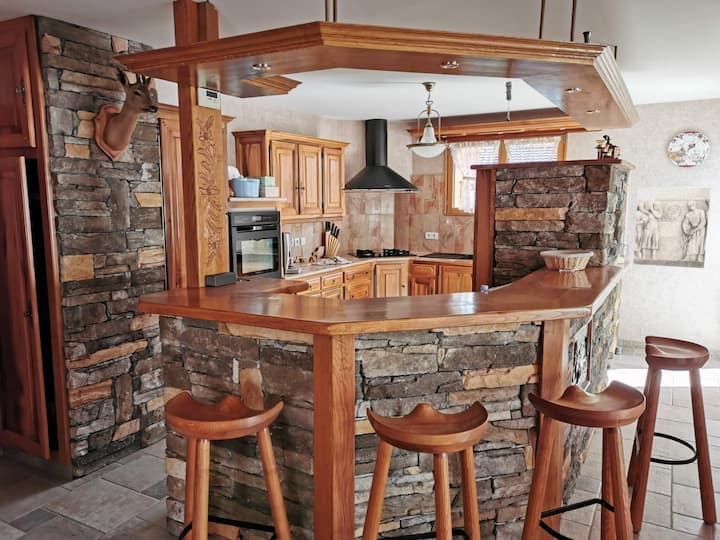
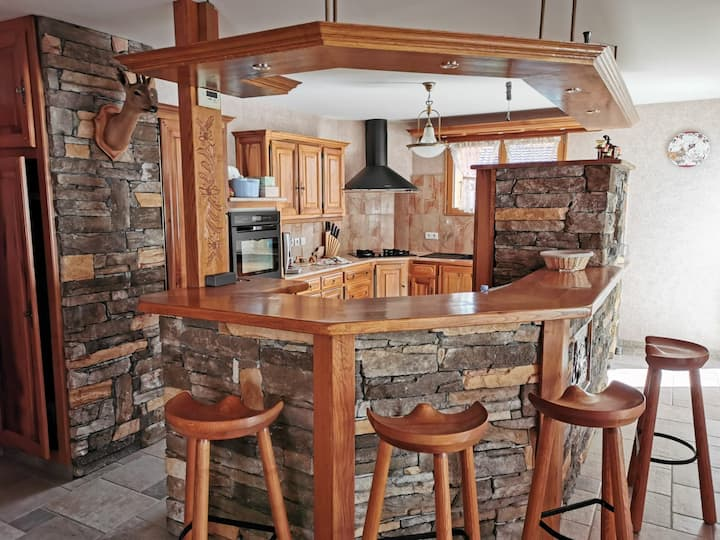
- wall relief (670, 227)
